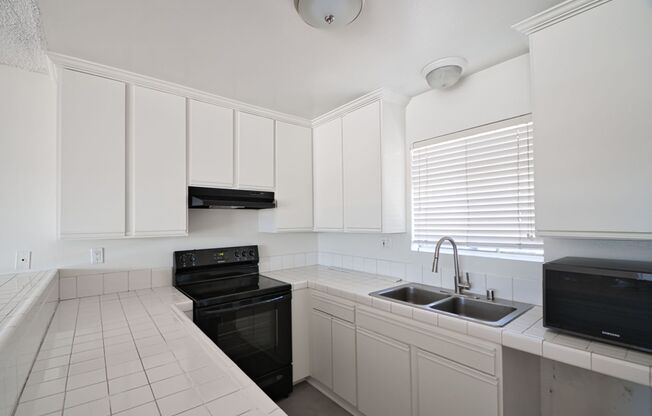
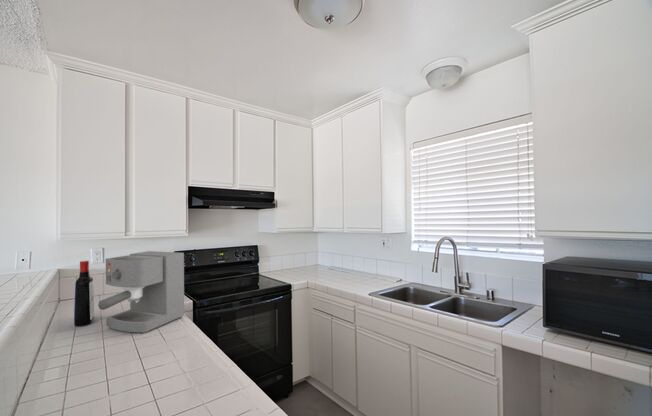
+ coffee maker (146, 289)
+ liquor bottle (84, 292)
